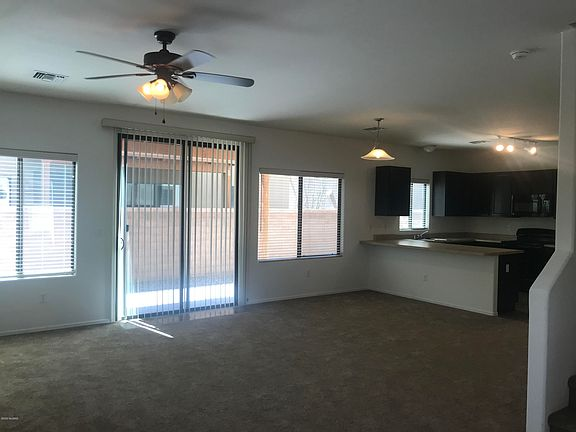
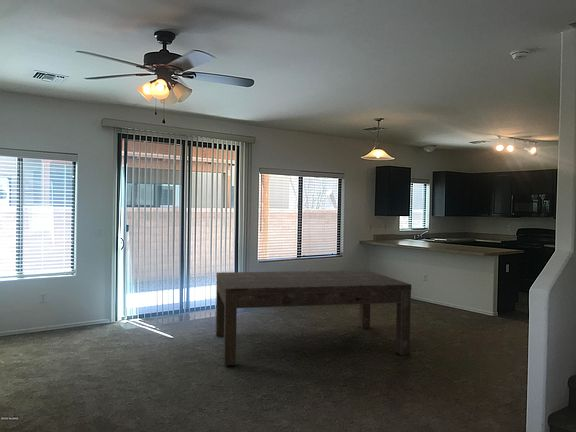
+ dining table (307, 305)
